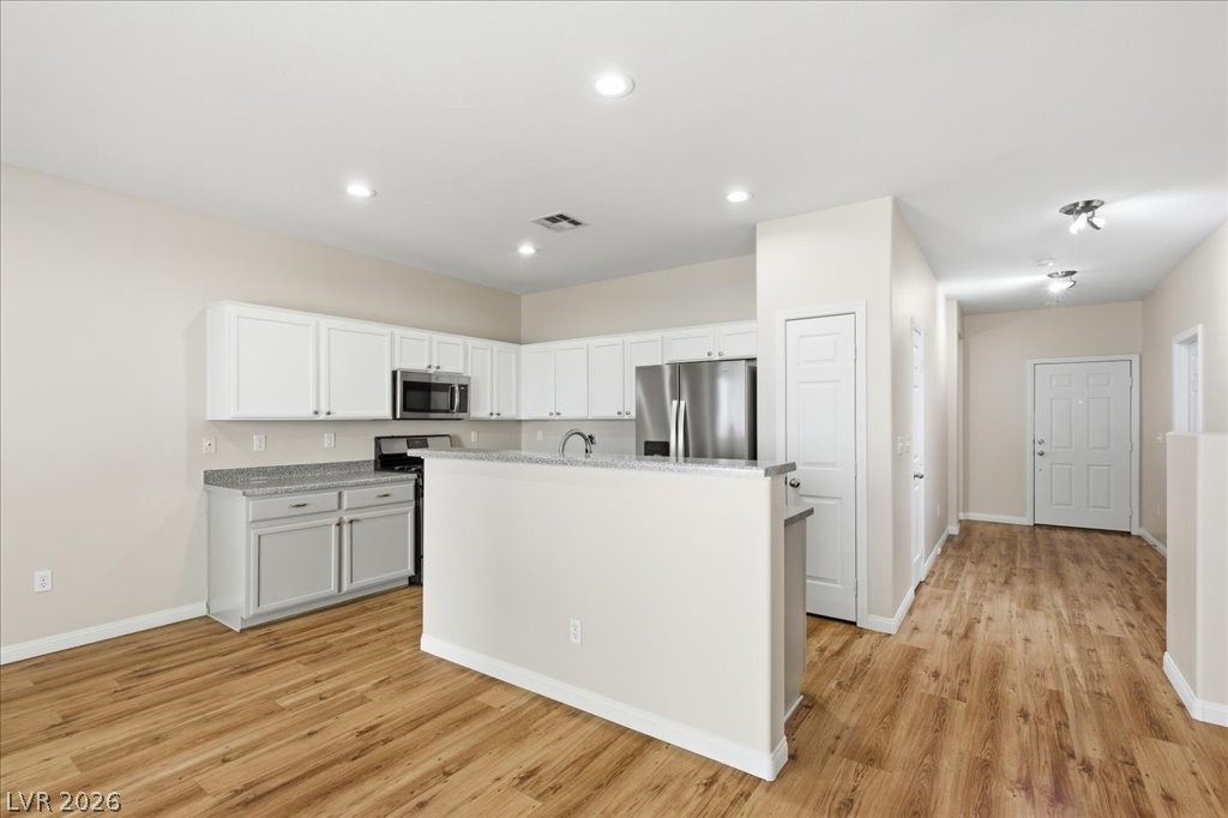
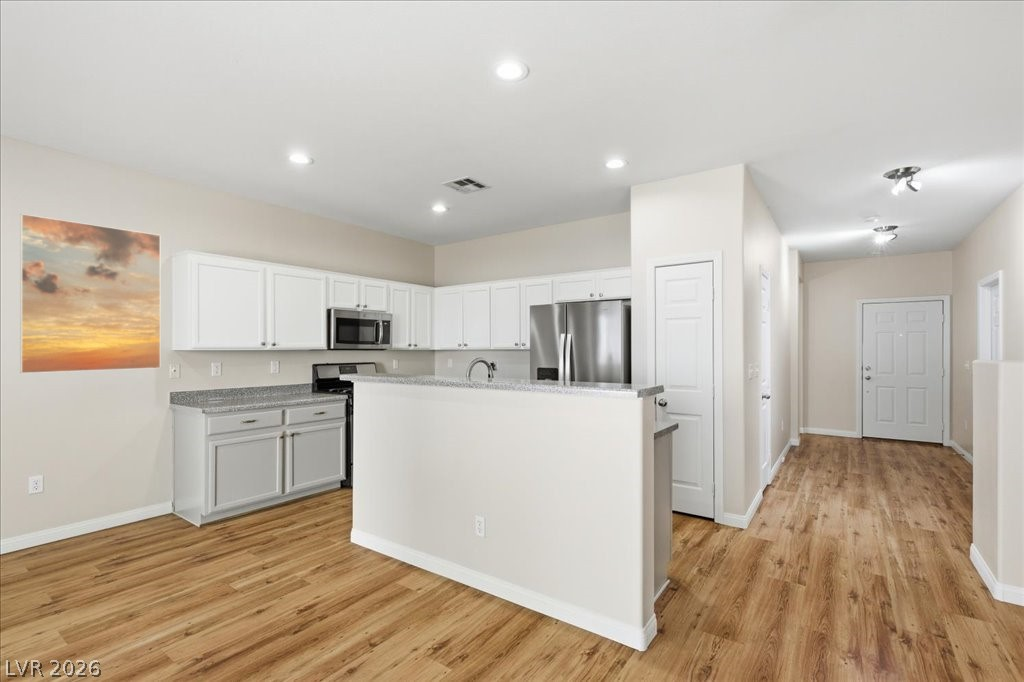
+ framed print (96, 297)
